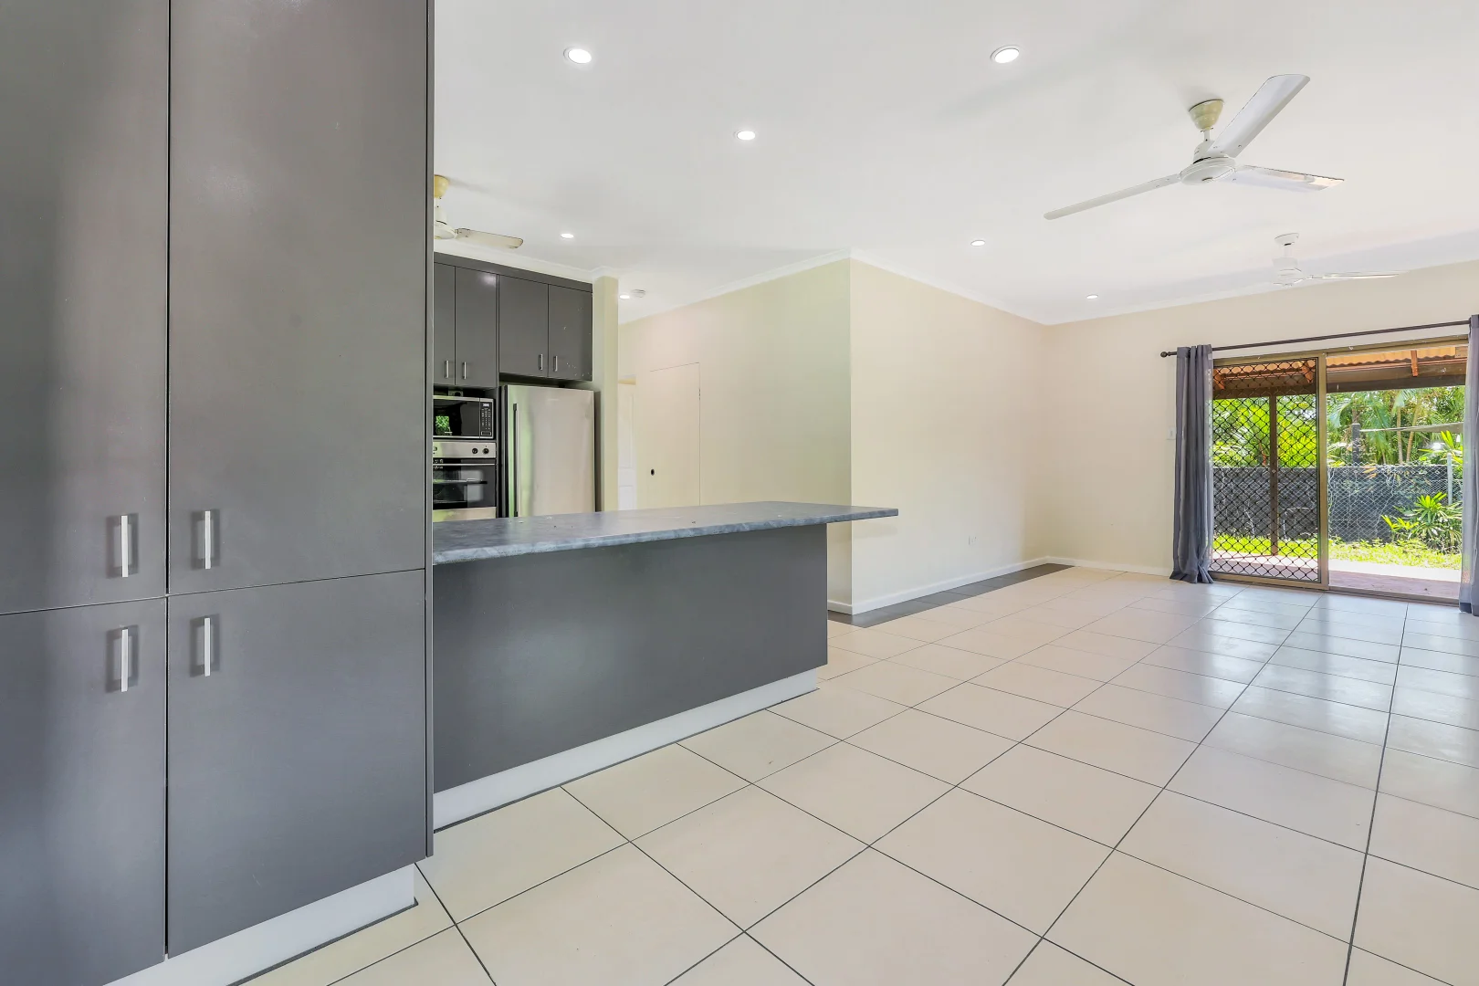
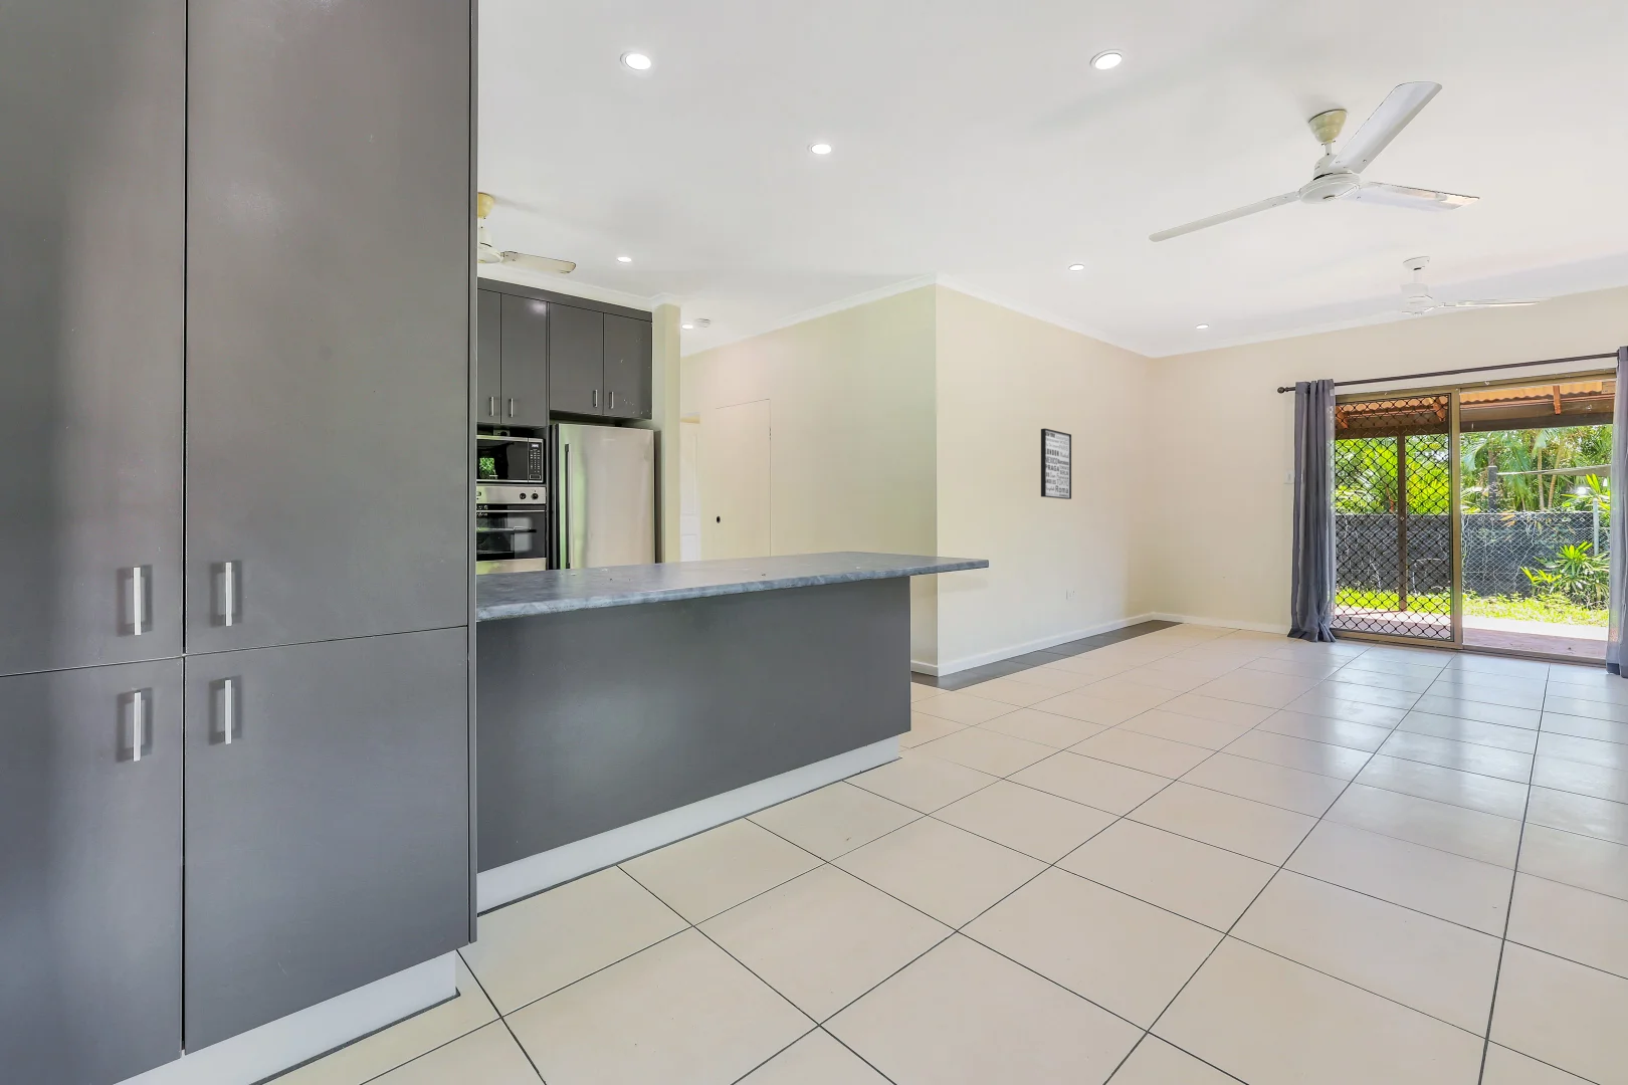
+ wall art (1056, 464)
